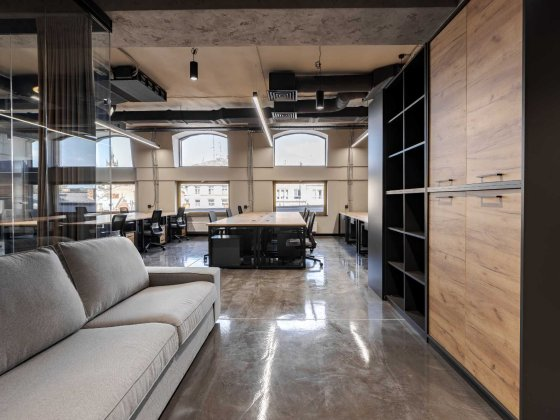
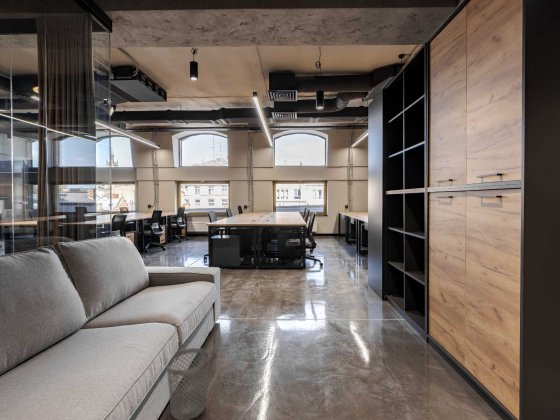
+ wastebasket (188, 383)
